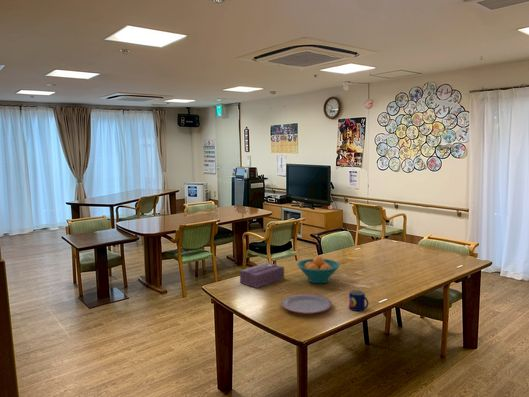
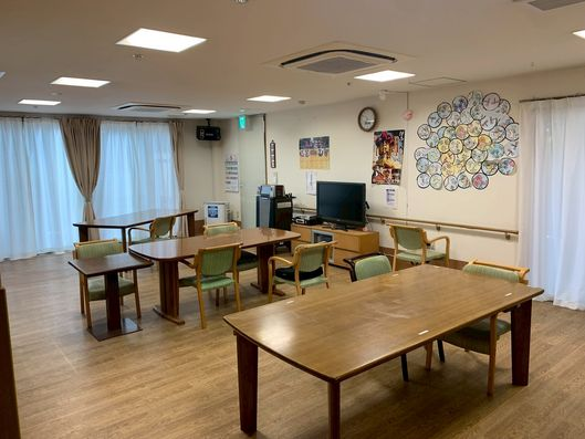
- tissue box (262, 274)
- plate (306, 304)
- mug (359, 301)
- fruit bowl (318, 268)
